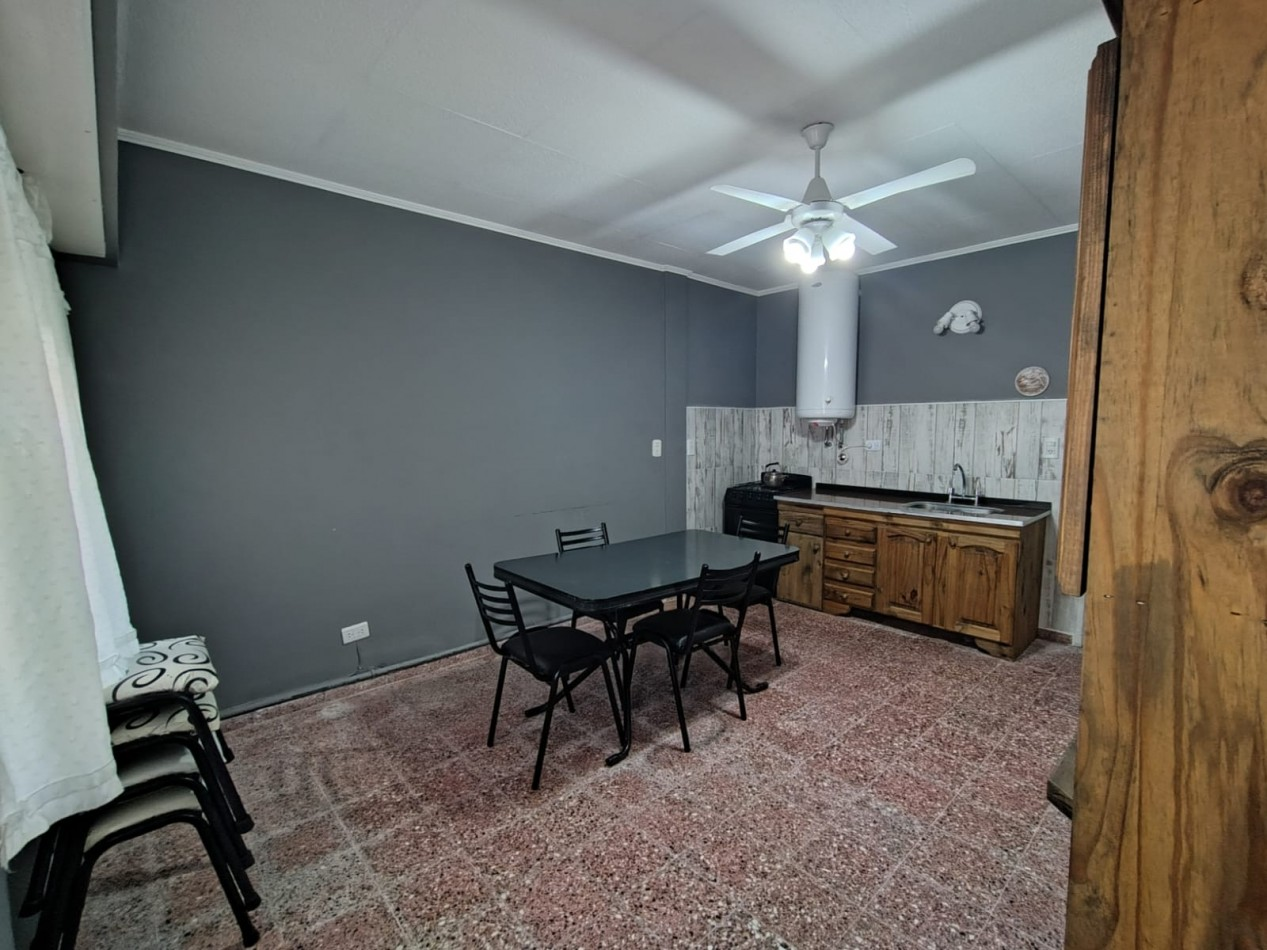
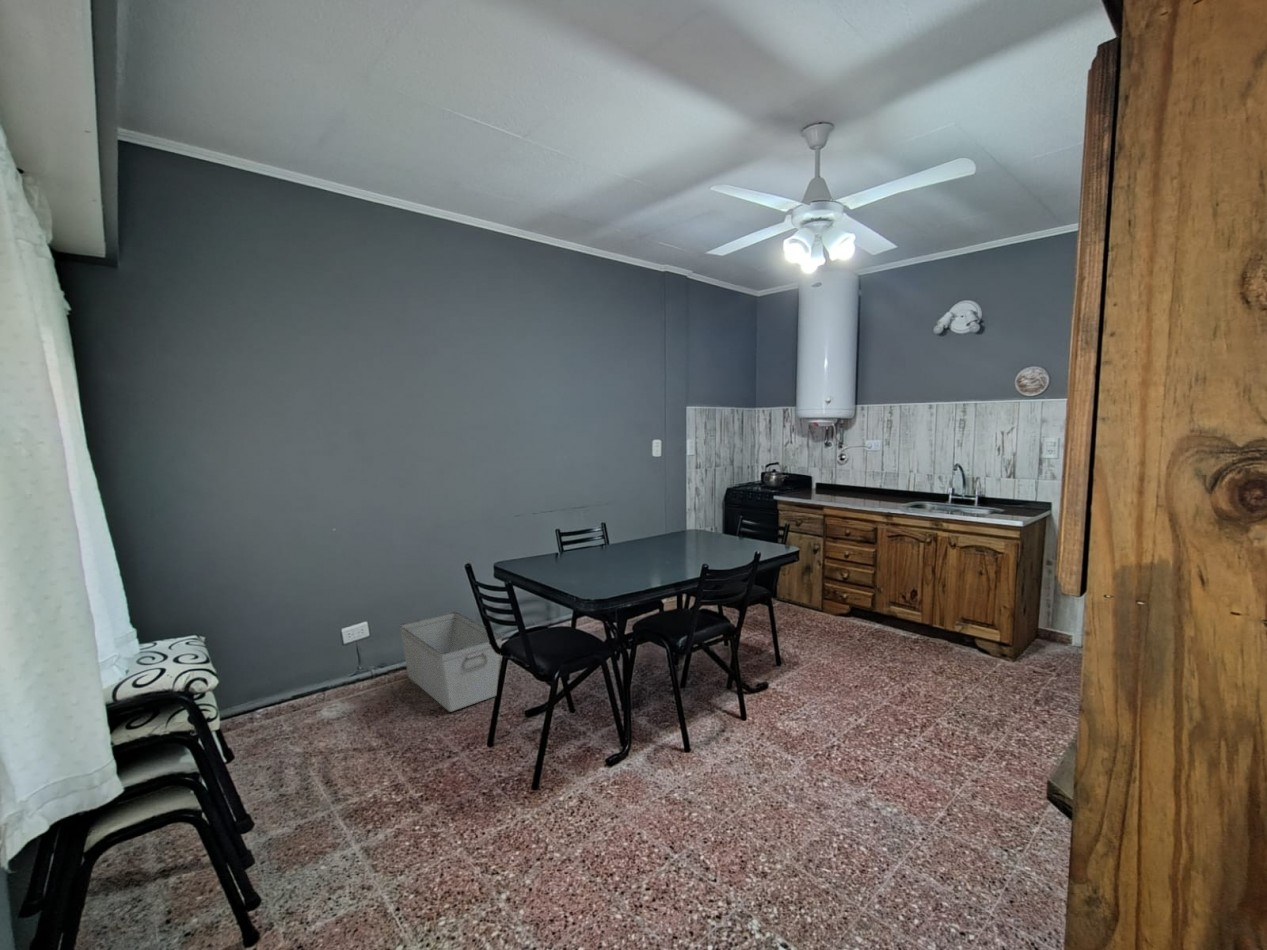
+ storage bin (449, 657)
